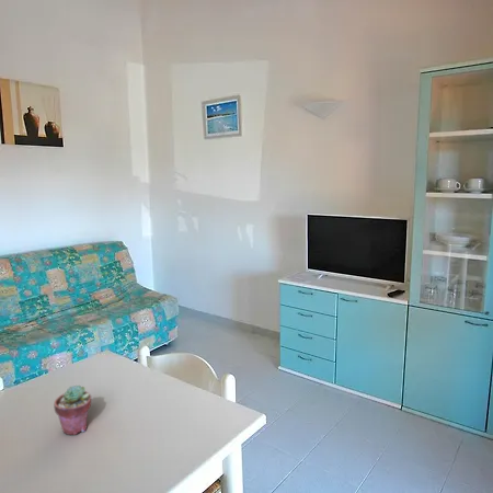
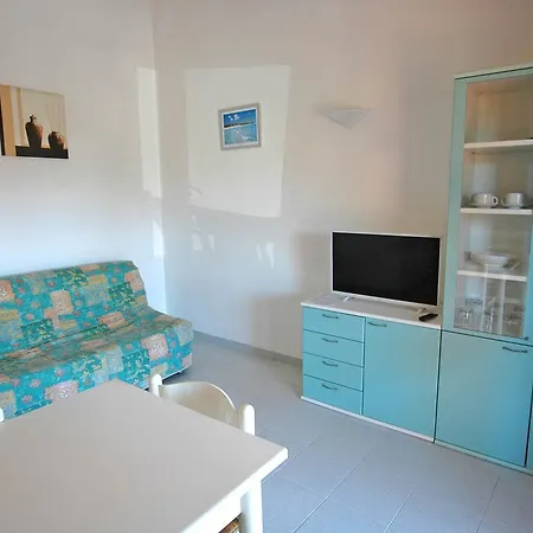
- potted succulent (73, 408)
